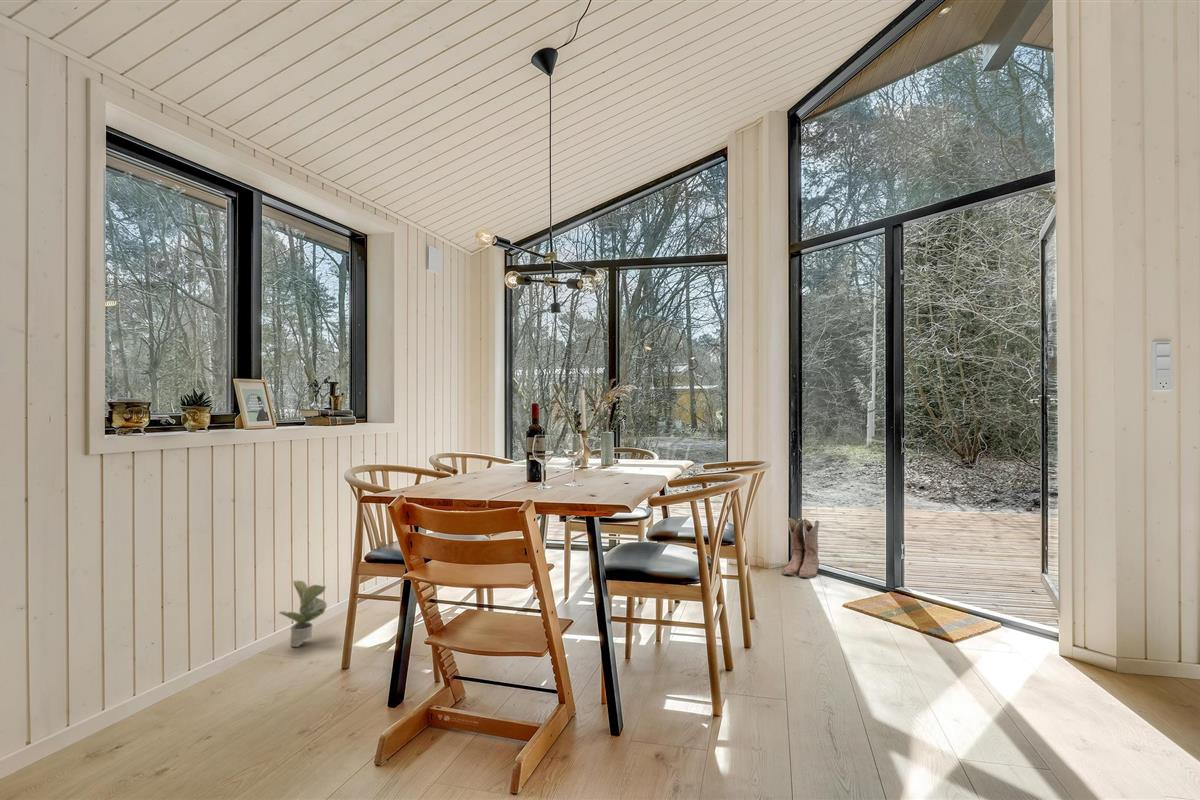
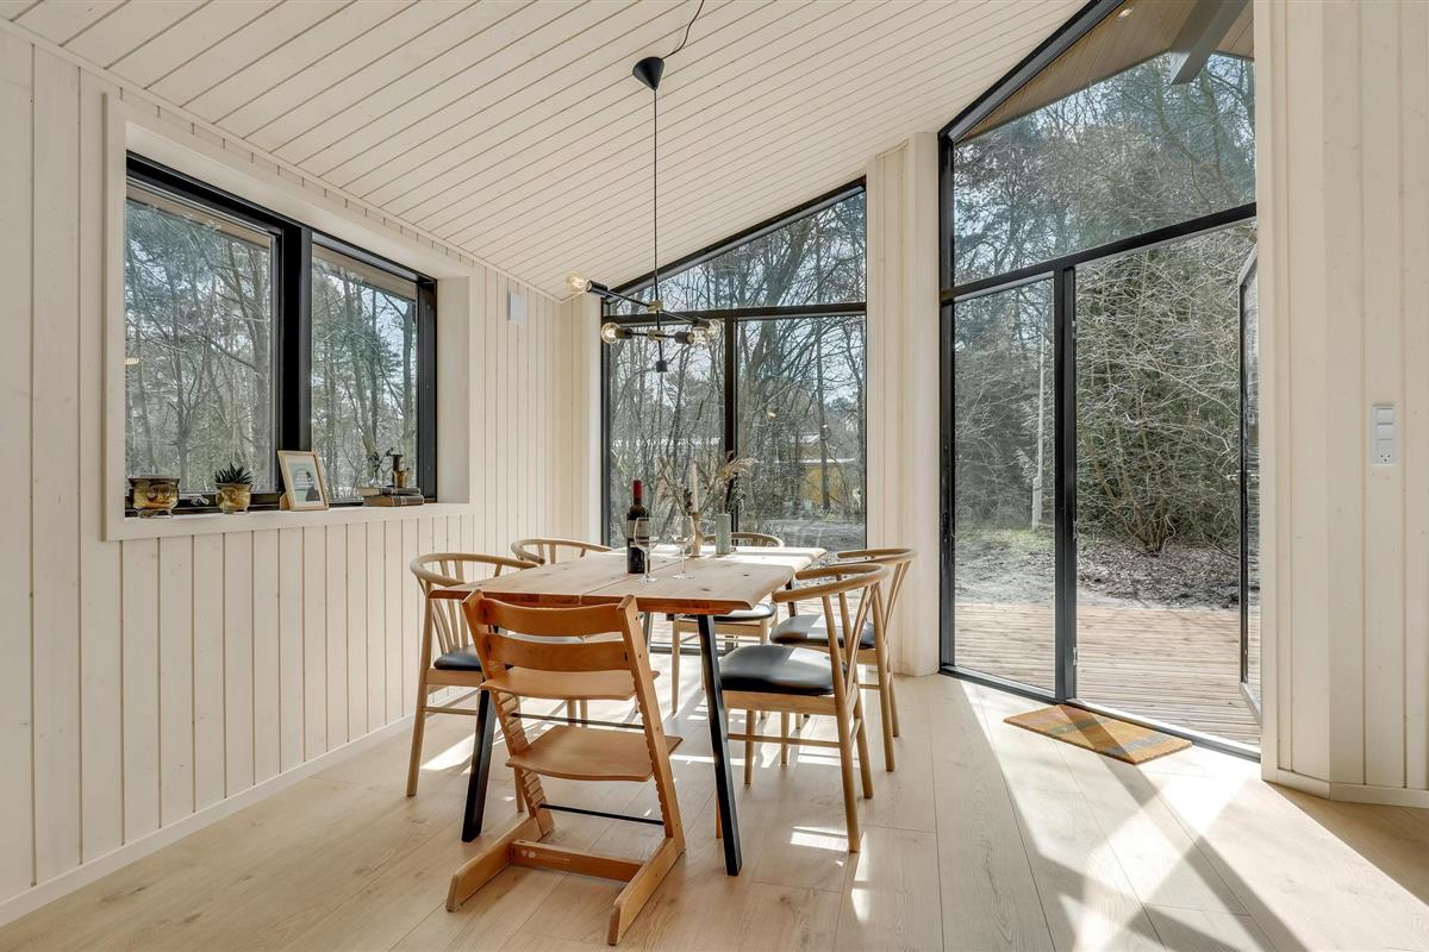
- potted plant (306, 613)
- boots (801, 546)
